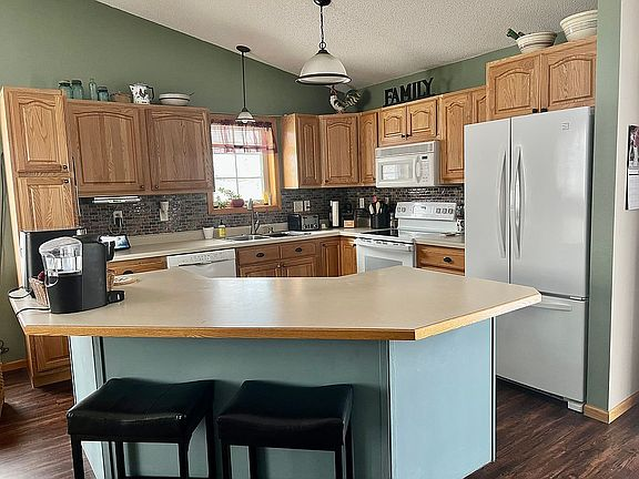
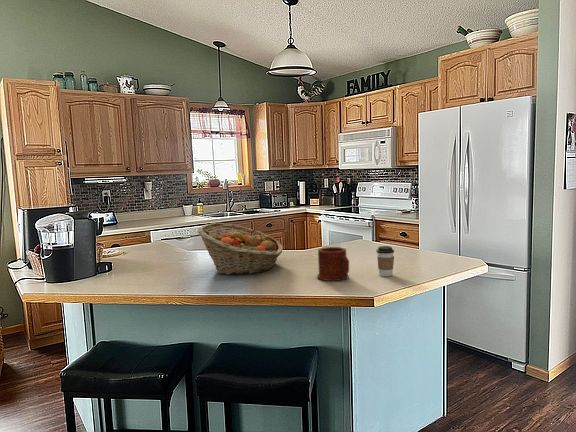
+ mug (334, 263)
+ fruit basket (241, 245)
+ coffee cup (385, 261)
